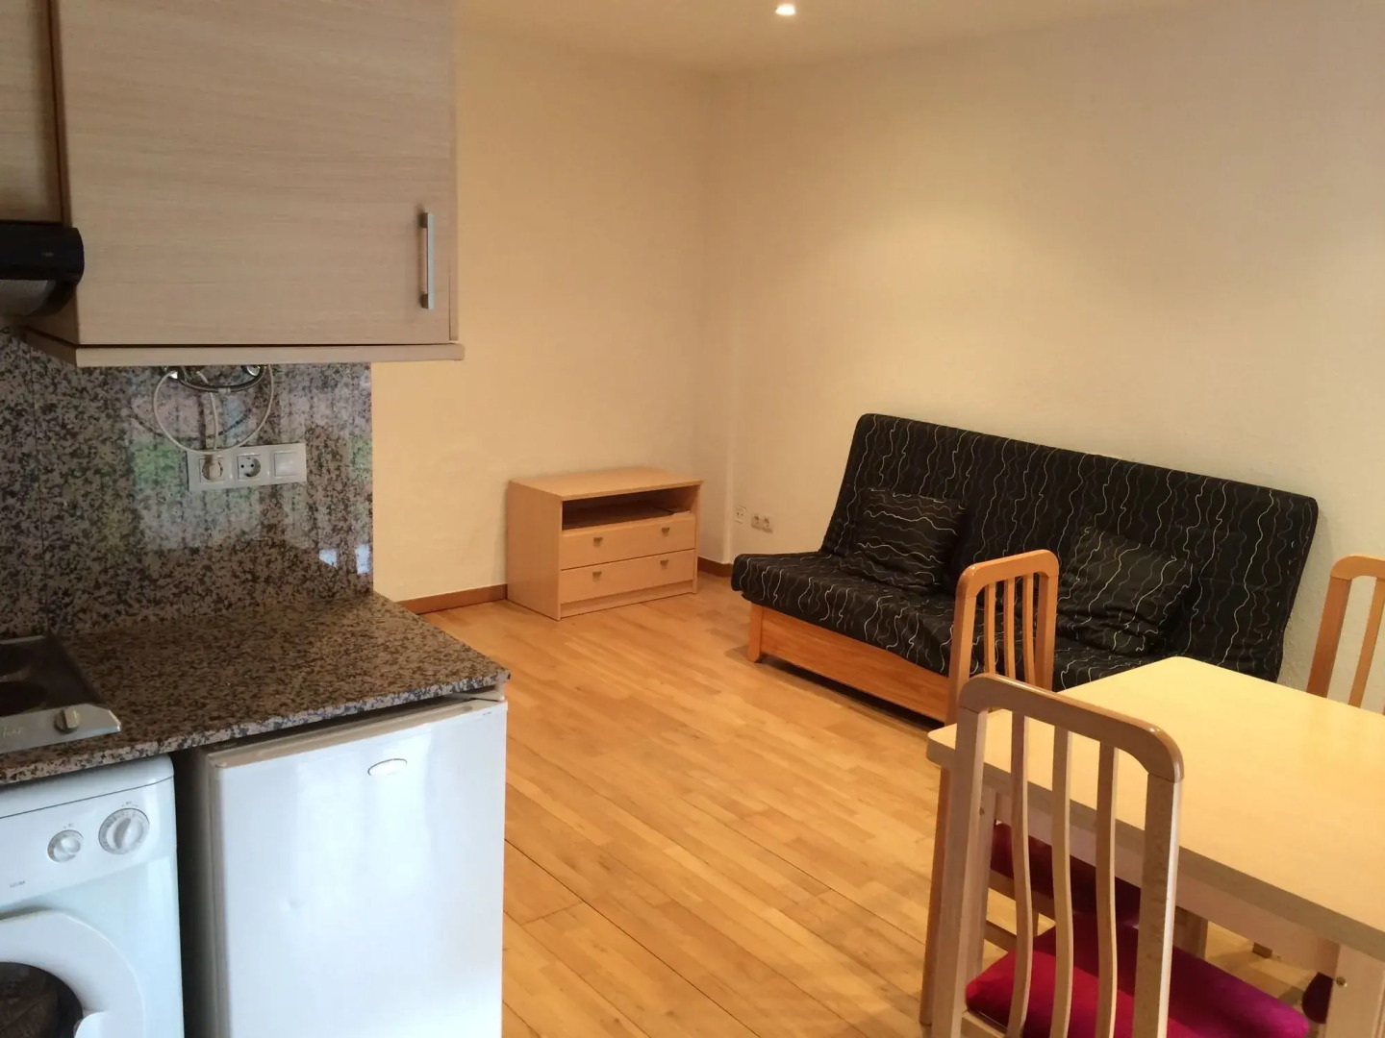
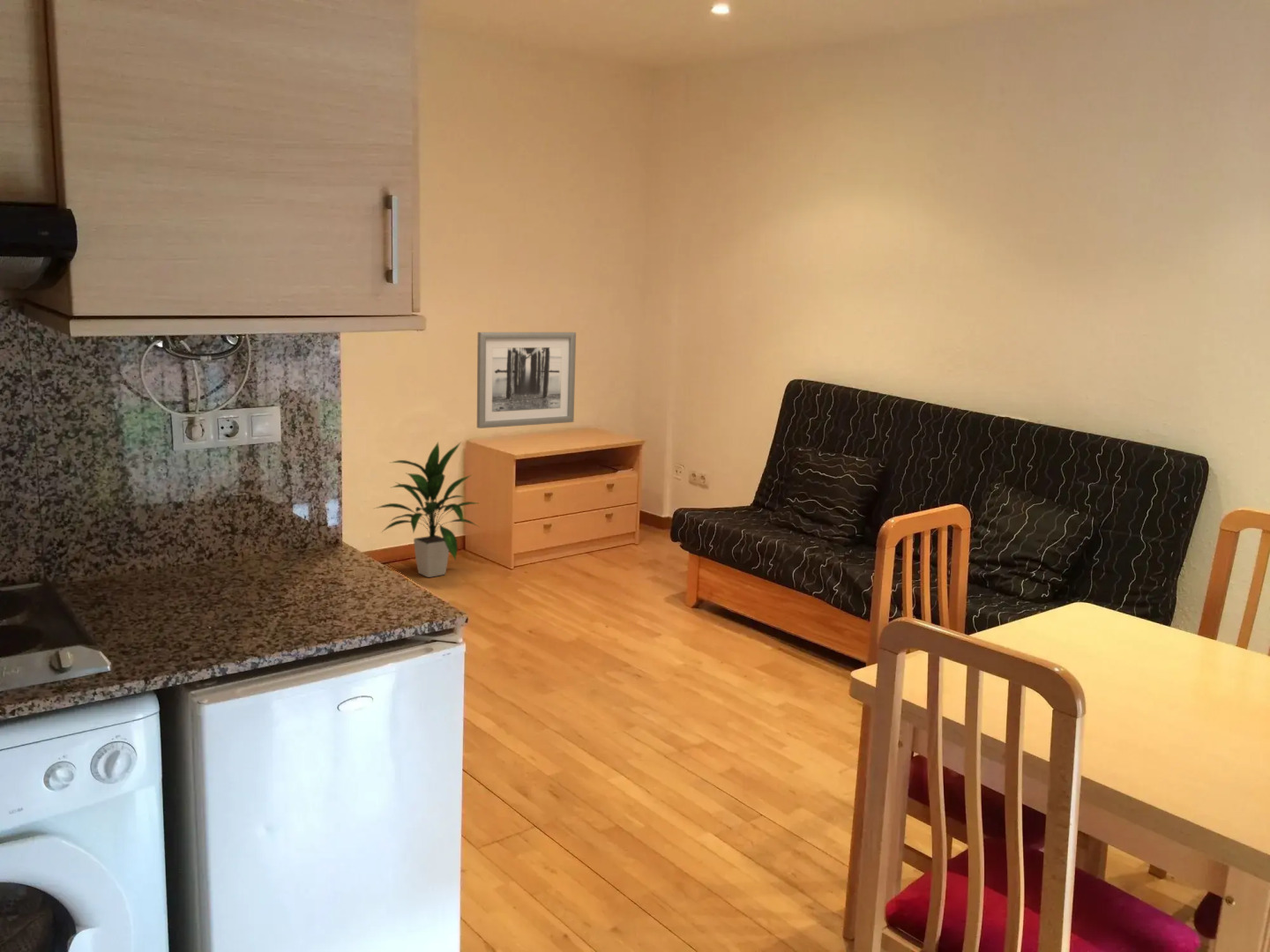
+ wall art (527, 378)
+ indoor plant (431, 509)
